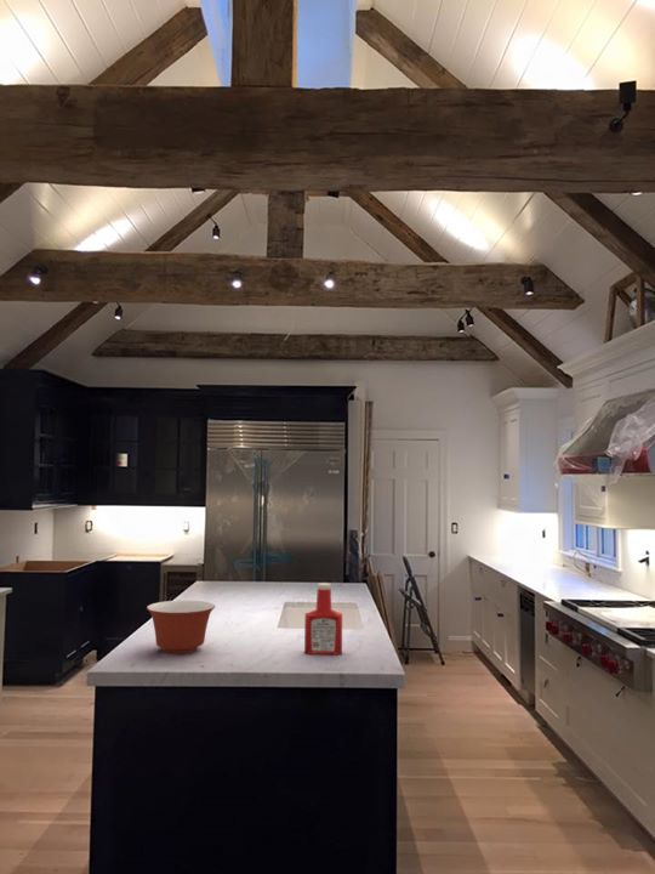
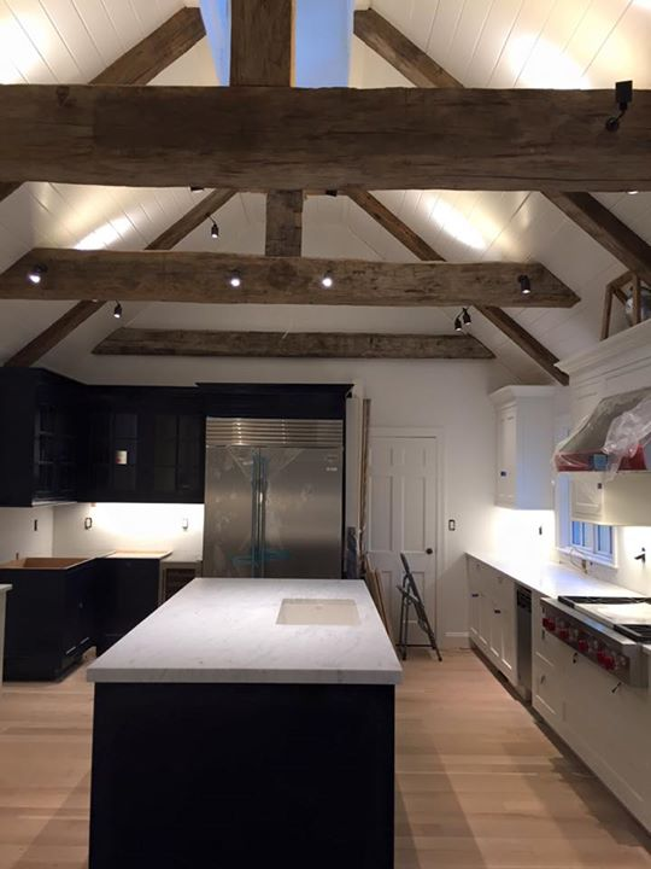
- soap bottle (323, 618)
- mixing bowl (181, 628)
